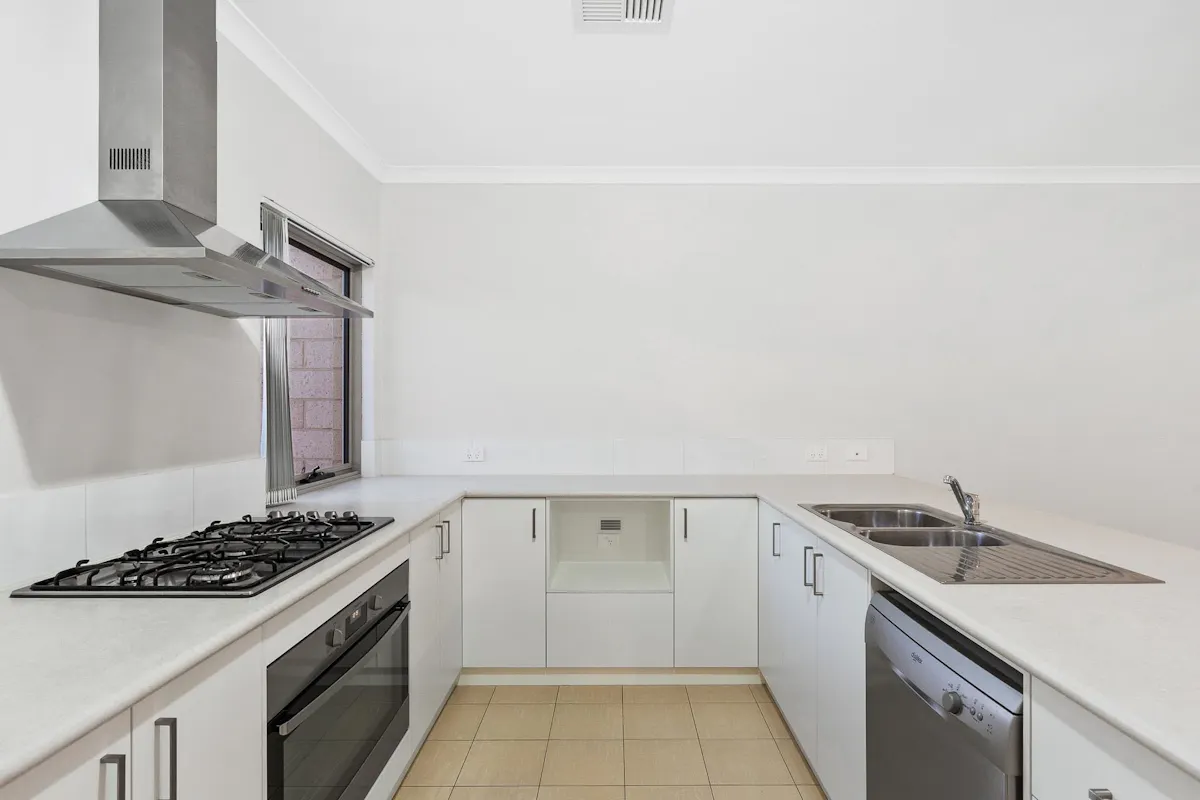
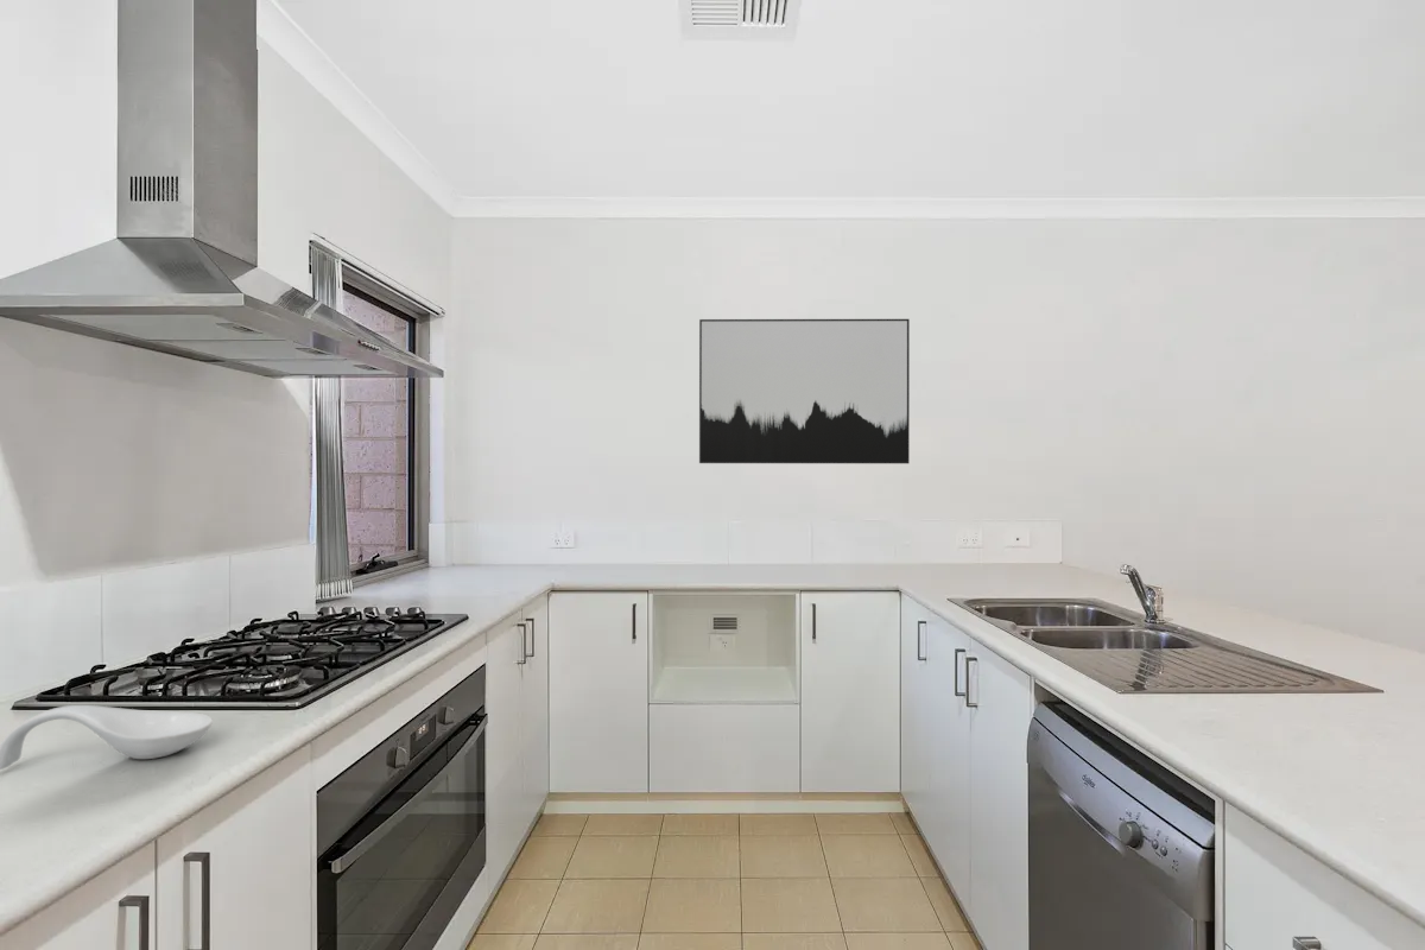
+ spoon rest (109, 730)
+ wall art (803, 391)
